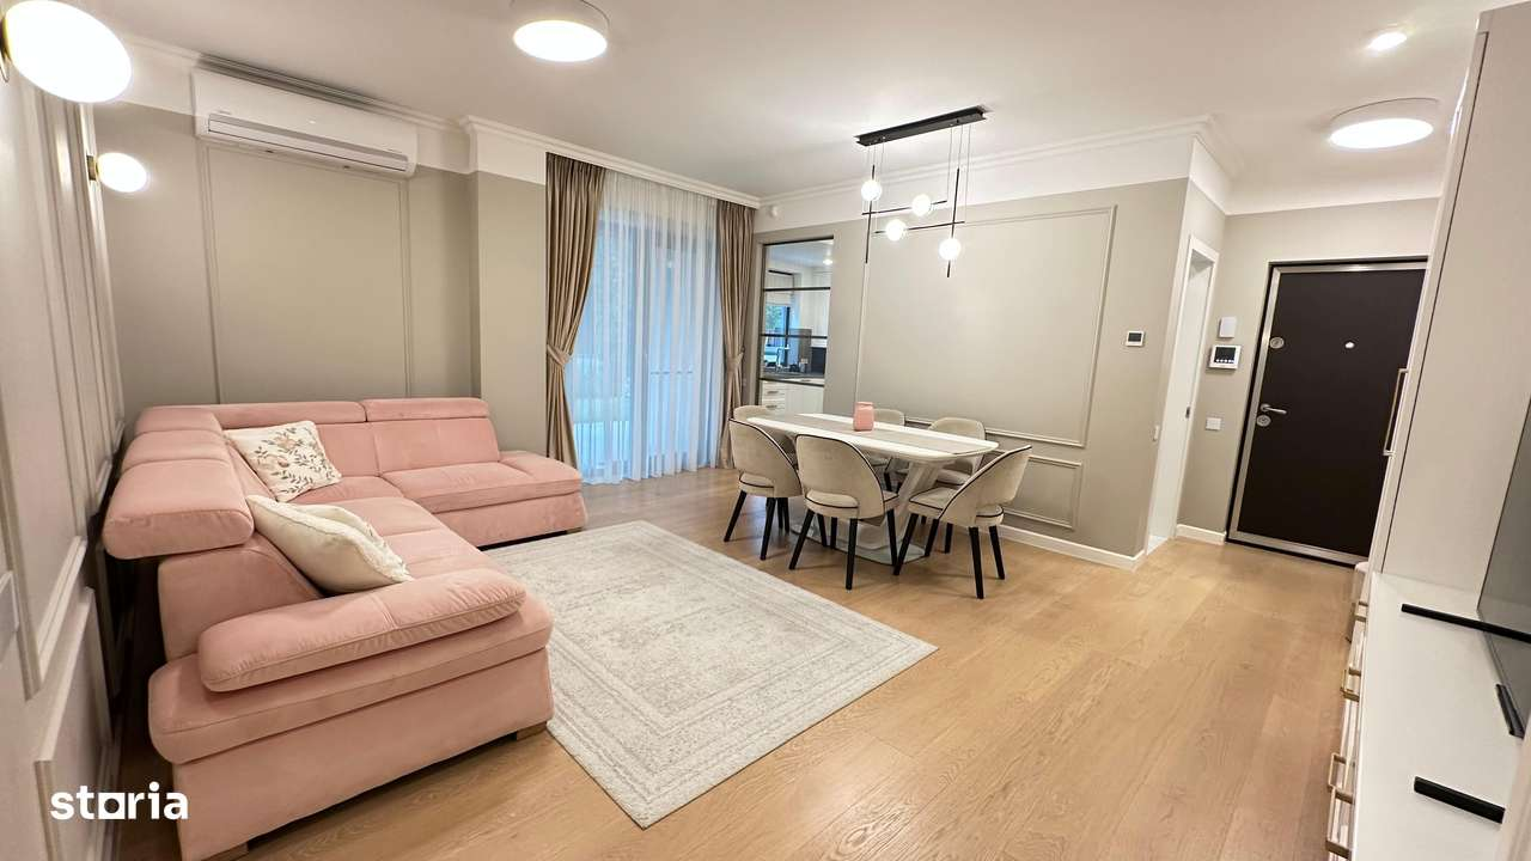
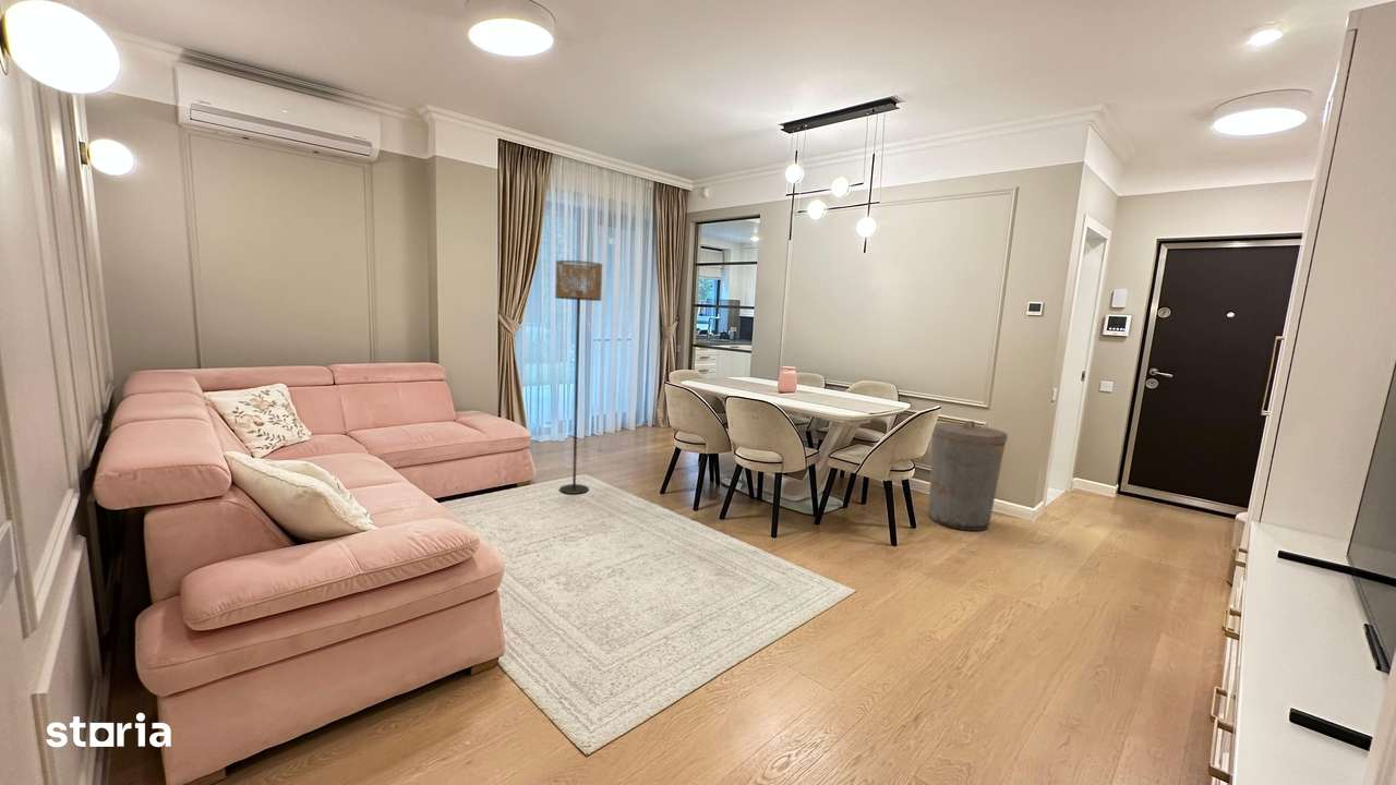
+ floor lamp (576, 378)
+ trash can (963, 471)
